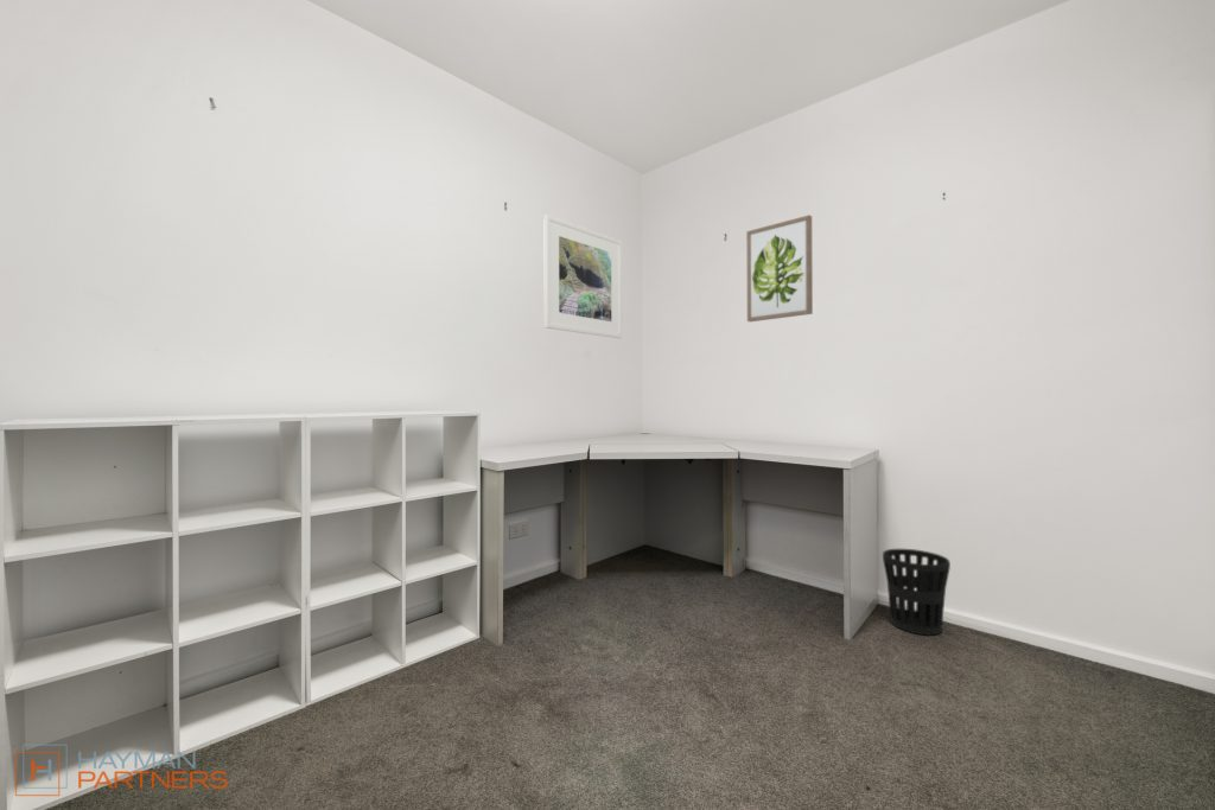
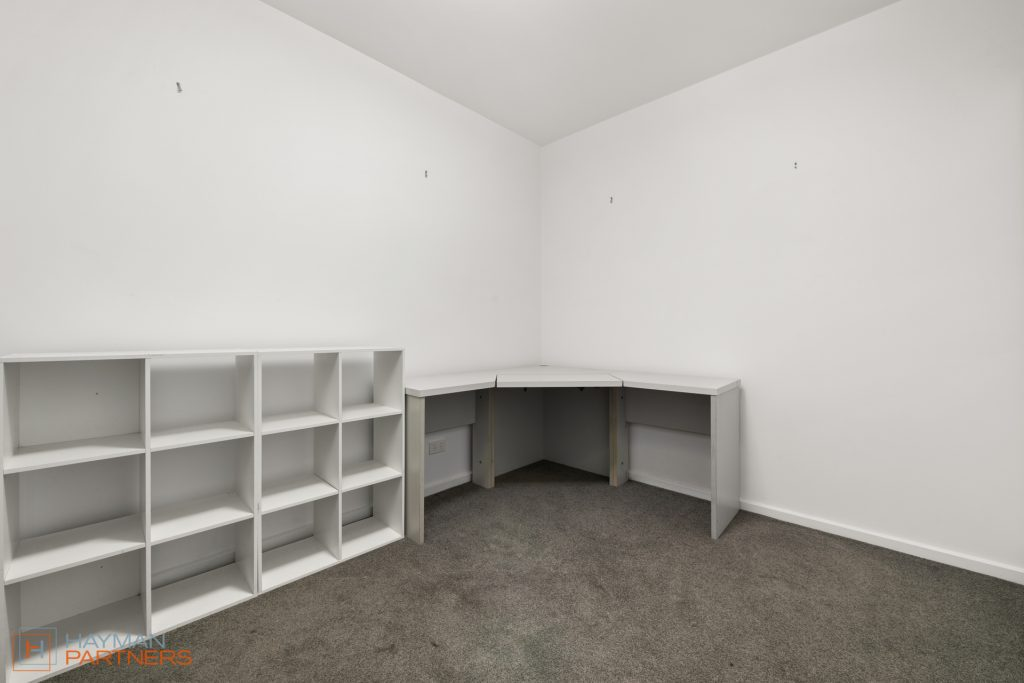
- wall art (777, 270)
- wastebasket (915, 591)
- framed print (585, 281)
